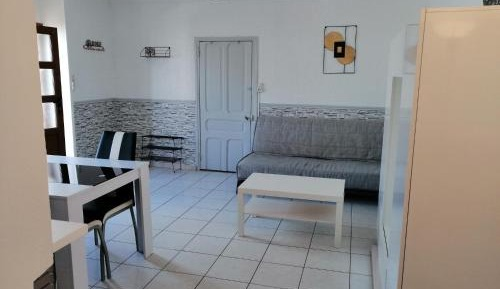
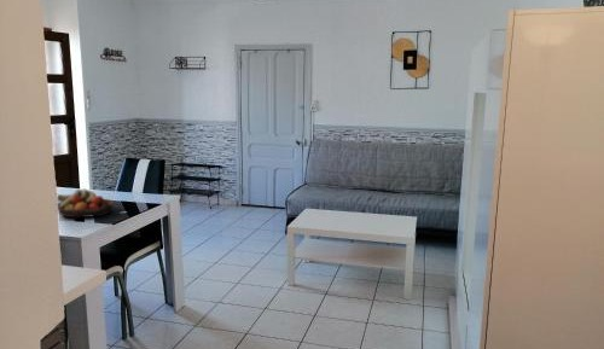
+ fruit bowl (83, 202)
